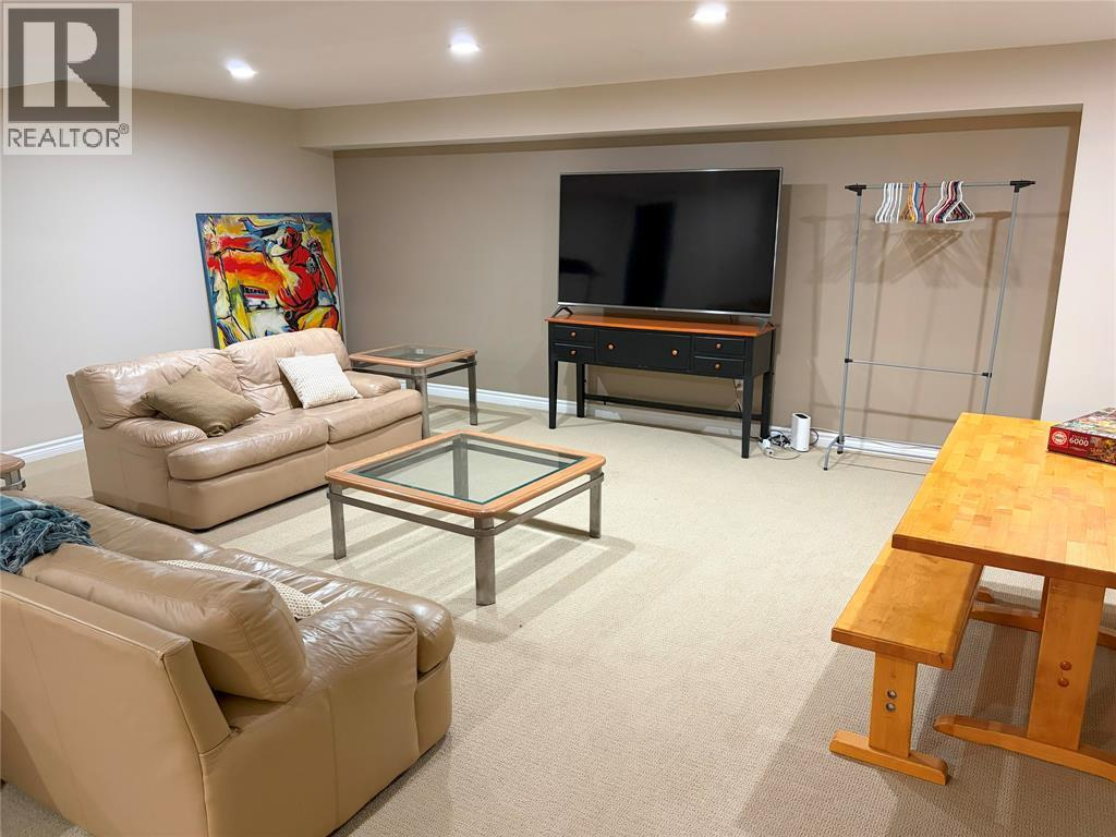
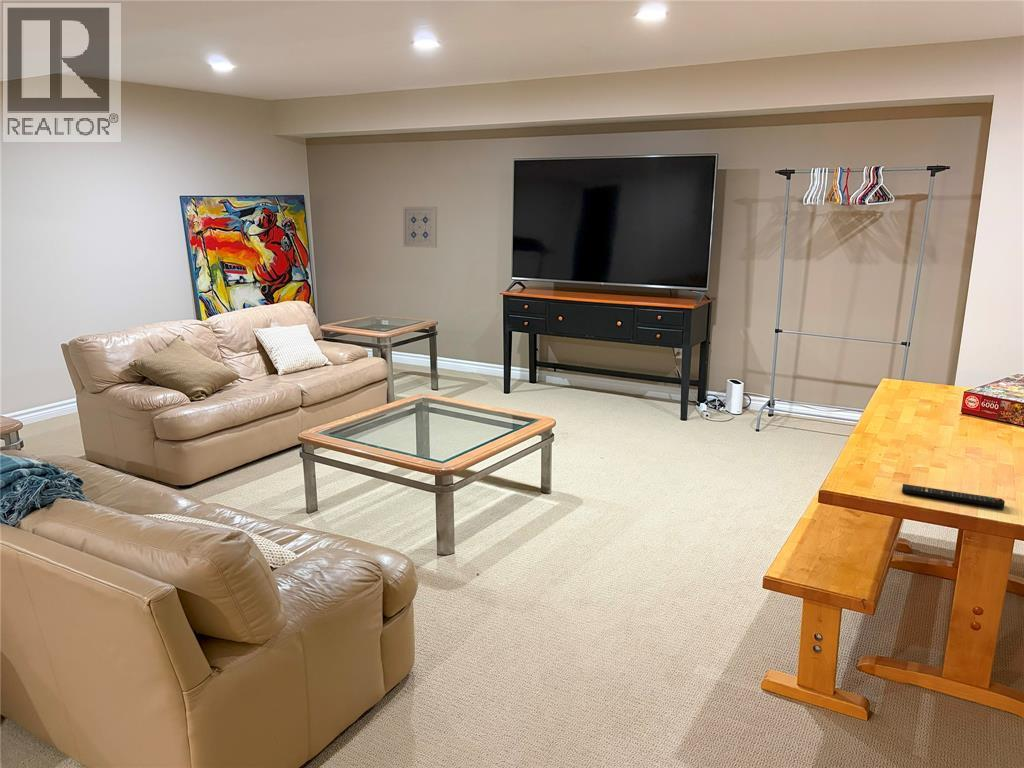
+ remote control (951, 496)
+ wall art (419, 227)
